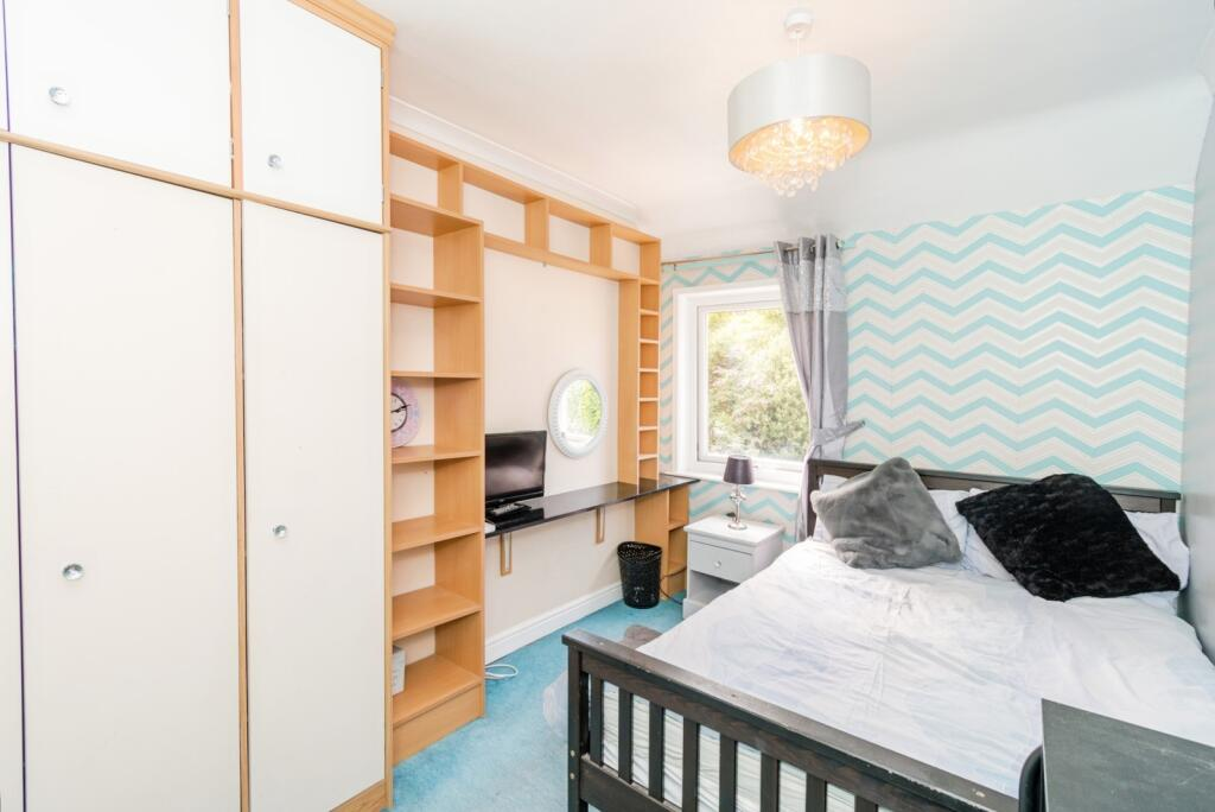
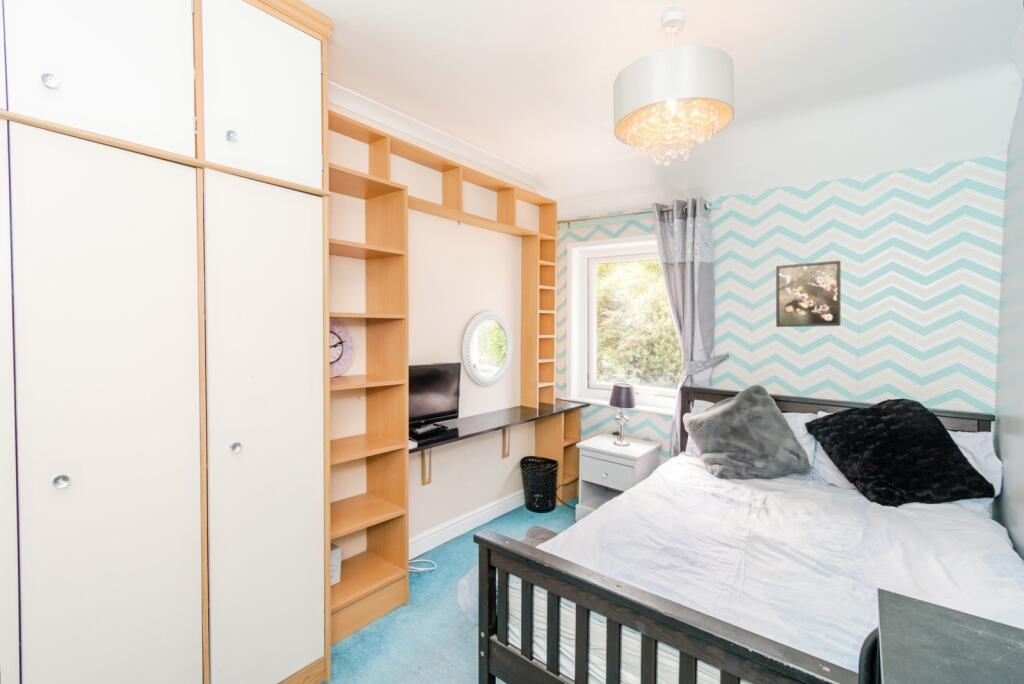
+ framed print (807, 294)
